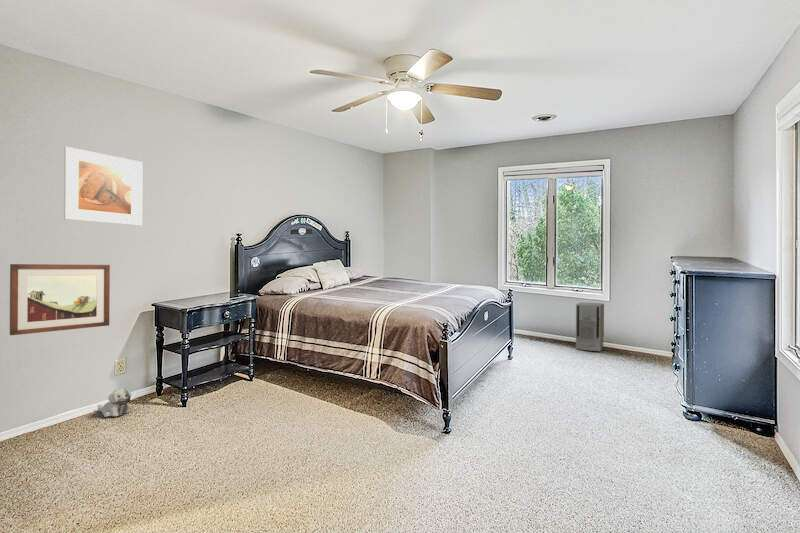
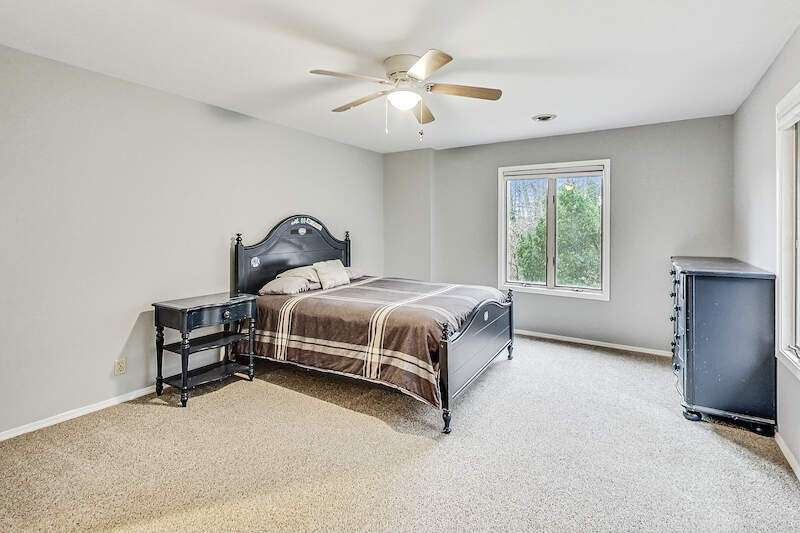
- air purifier (590, 325)
- wall art (63, 297)
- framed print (105, 188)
- plush toy (114, 399)
